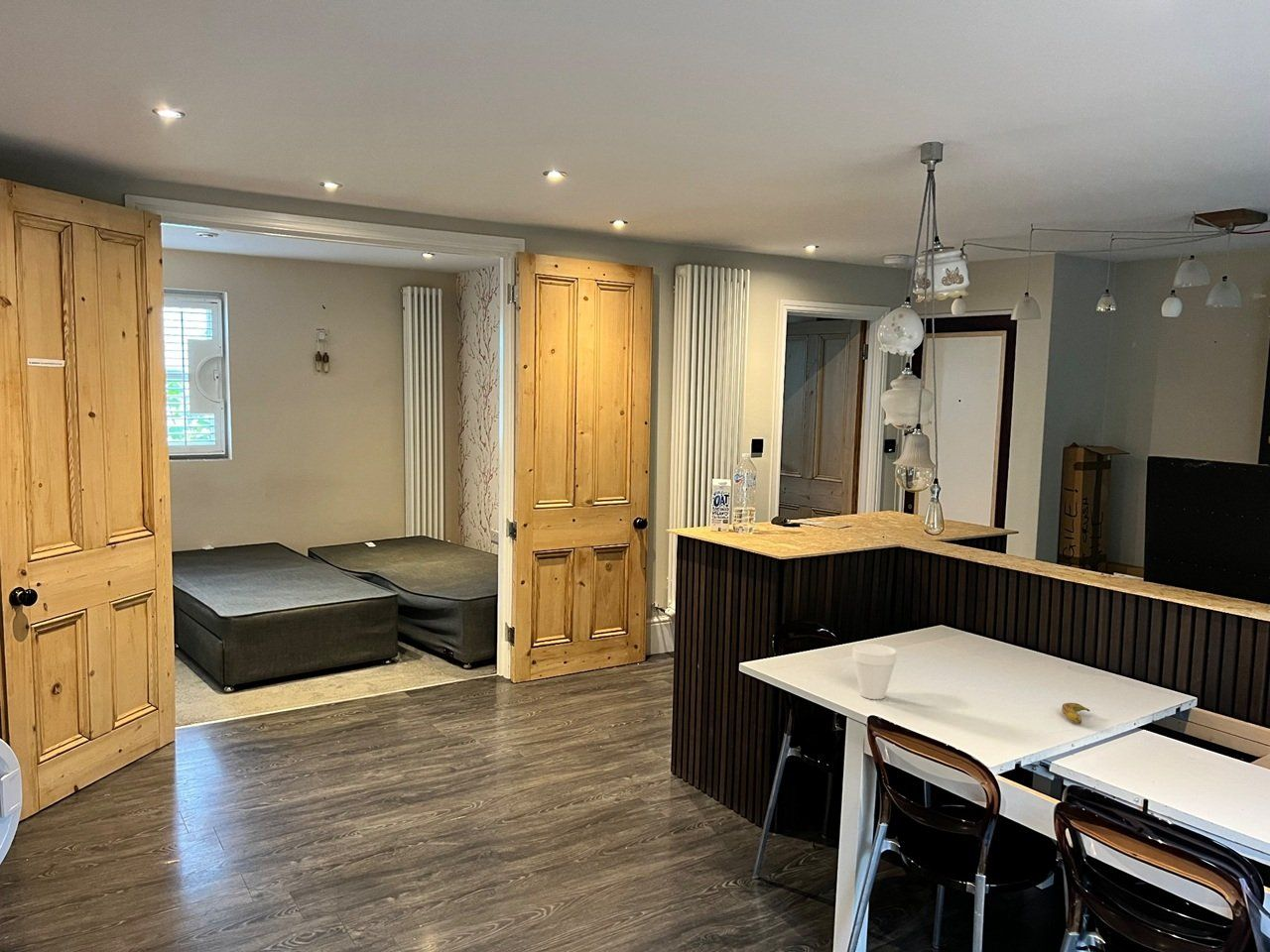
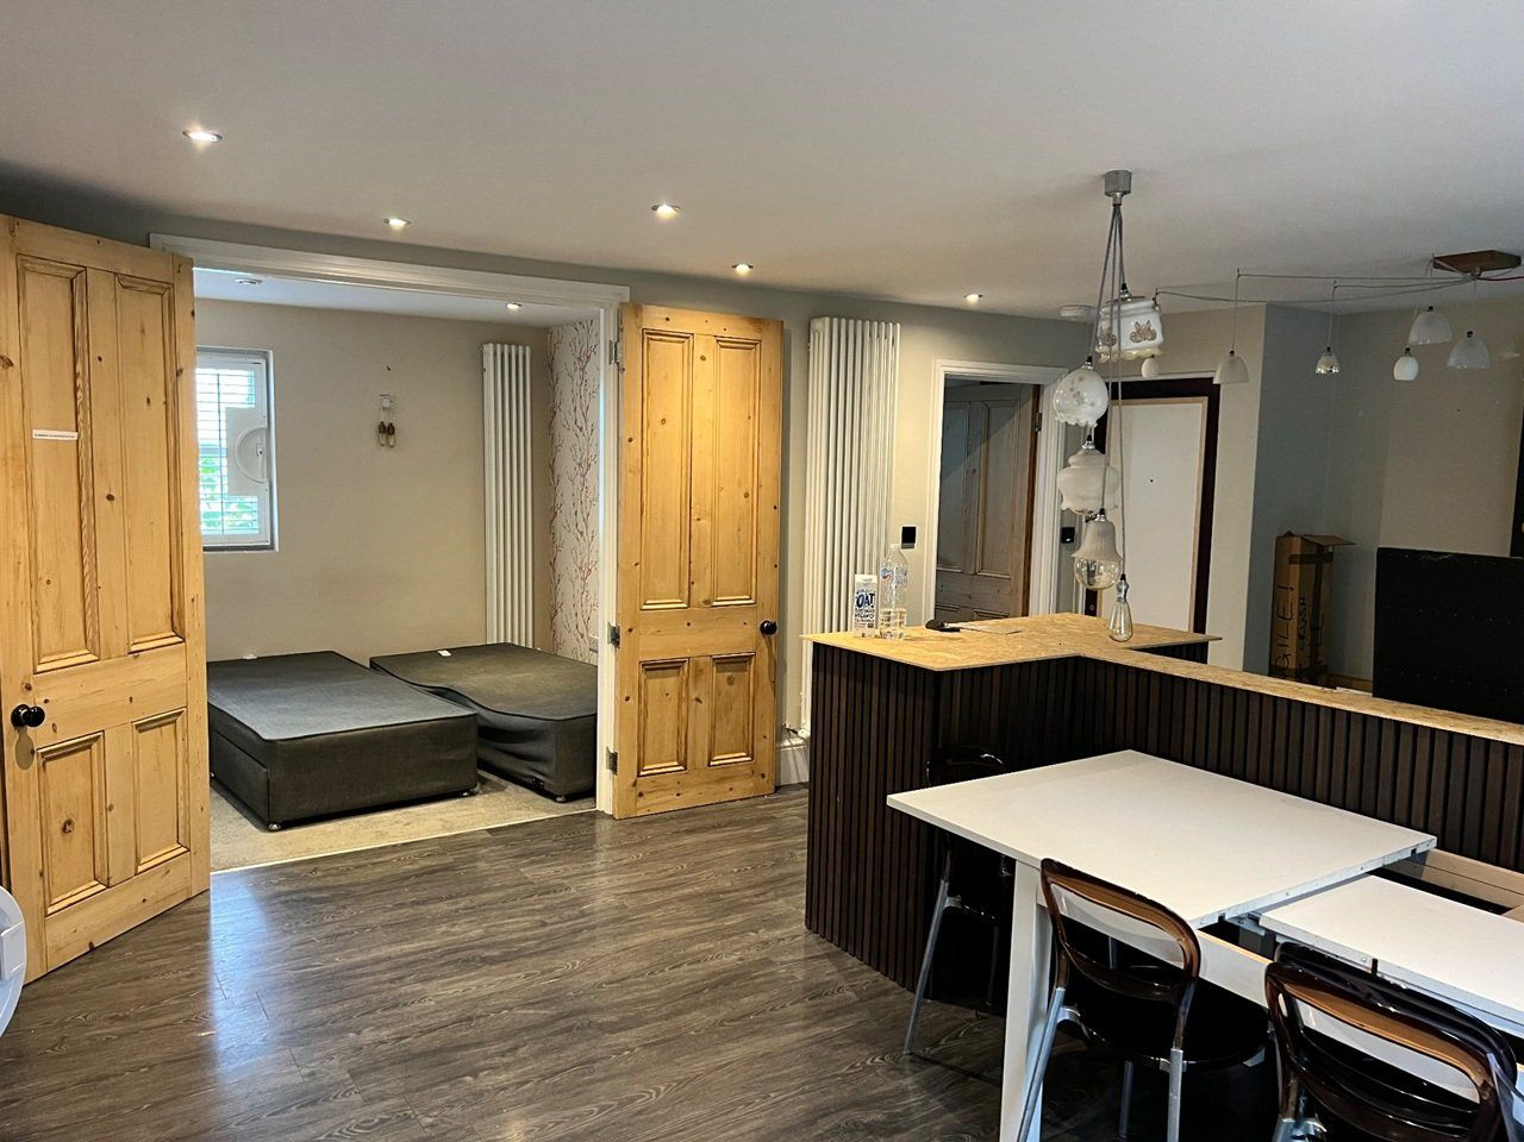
- banana (1076, 713)
- cup (873, 672)
